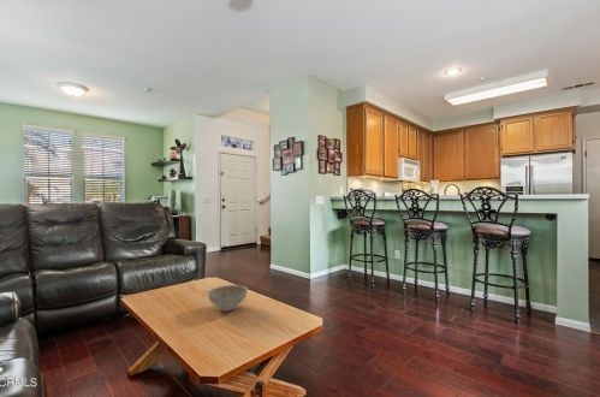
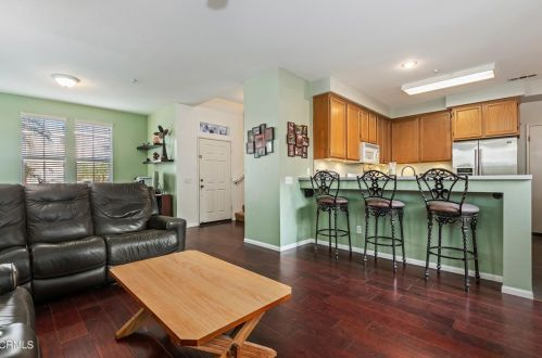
- decorative bowl (227, 298)
